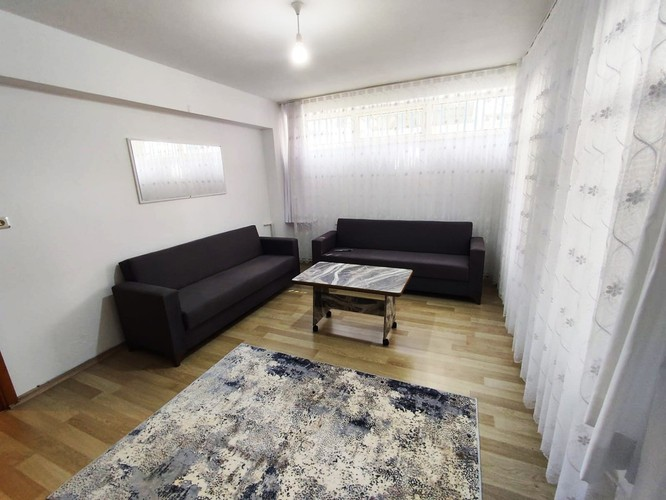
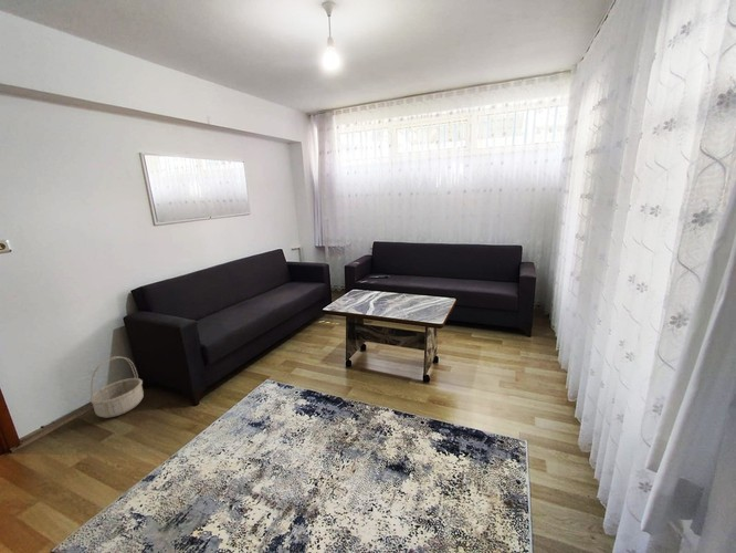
+ basket (115, 383)
